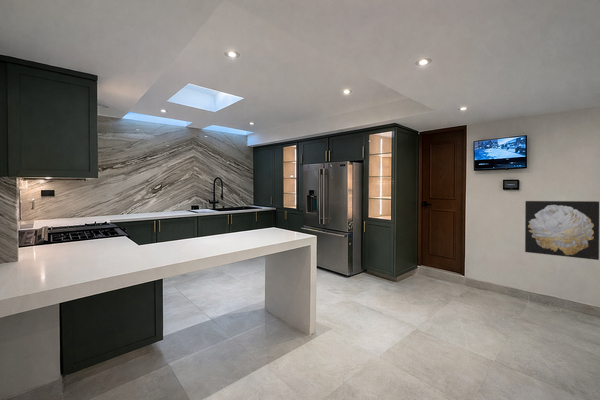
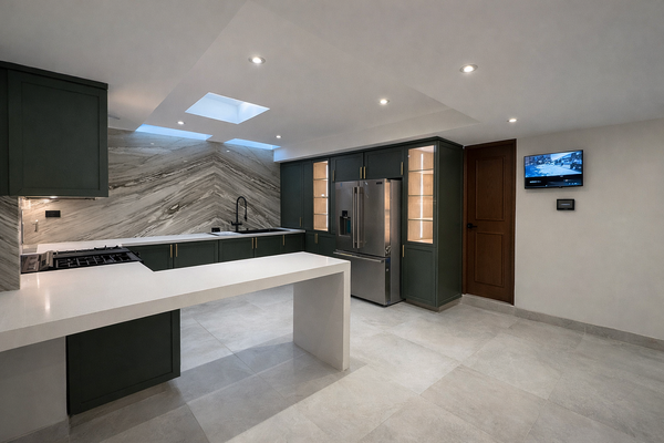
- wall art (559, 228)
